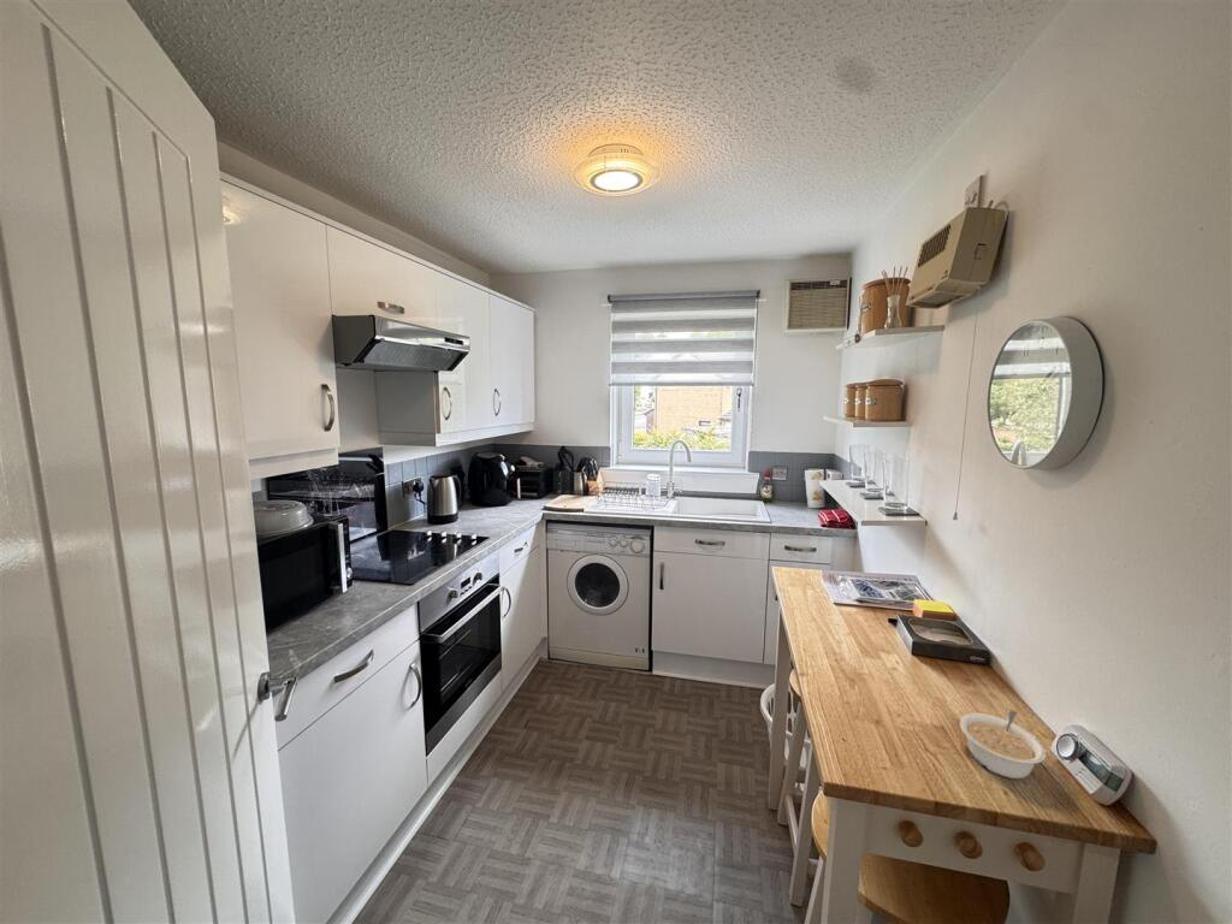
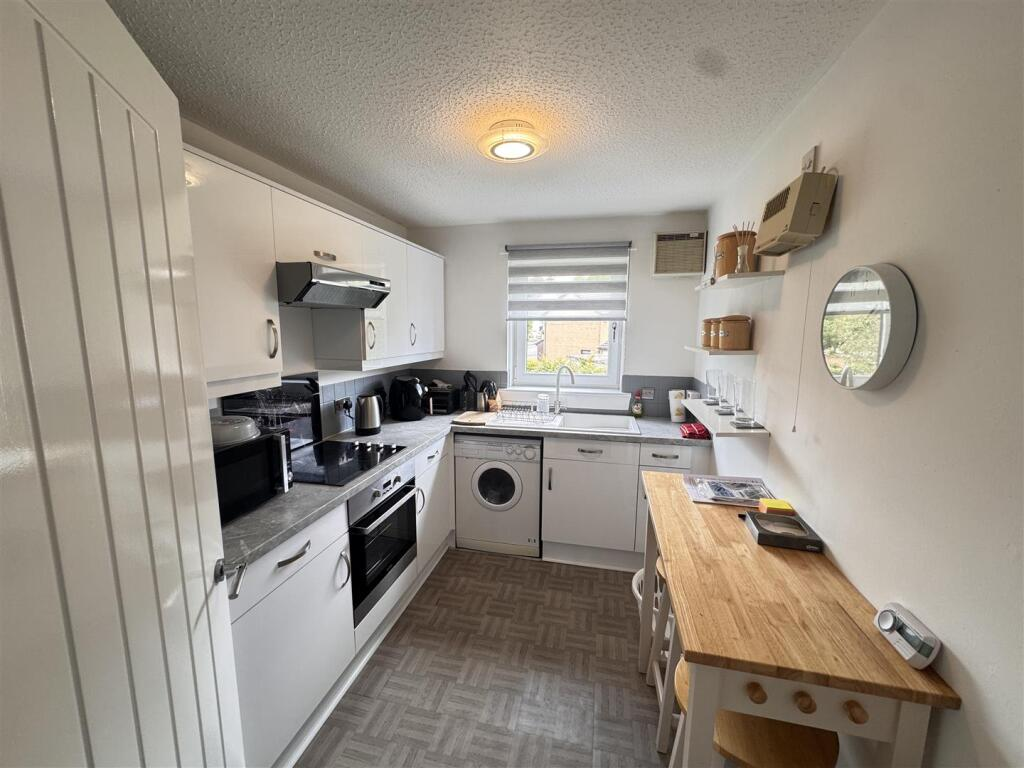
- legume (997, 744)
